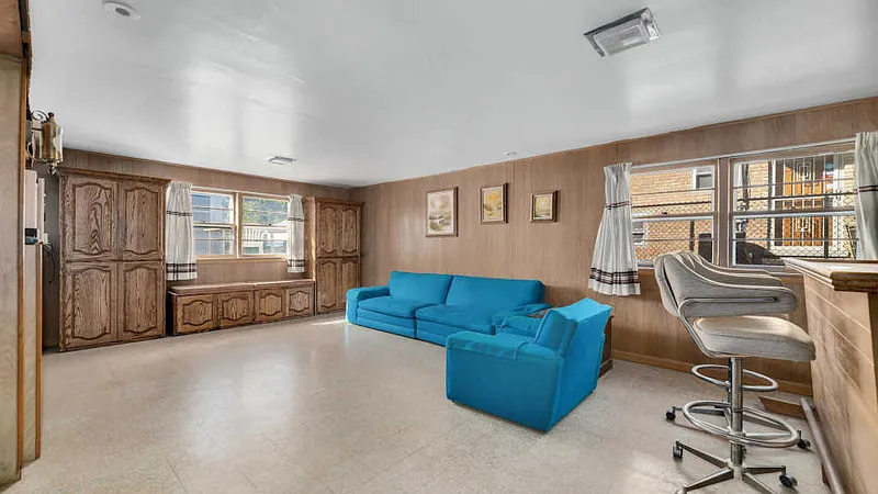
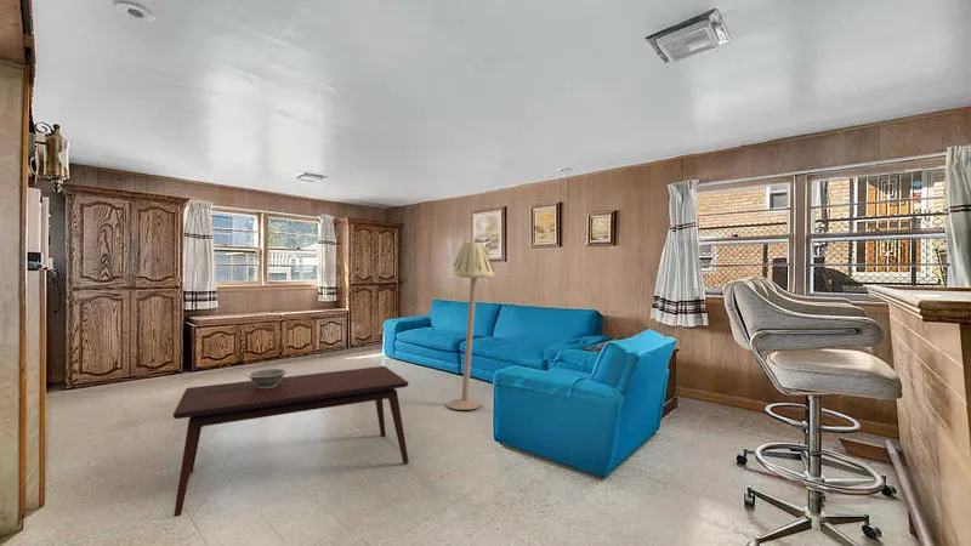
+ decorative bowl (267, 379)
+ coffee table (297, 411)
+ floor lamp (471, 320)
